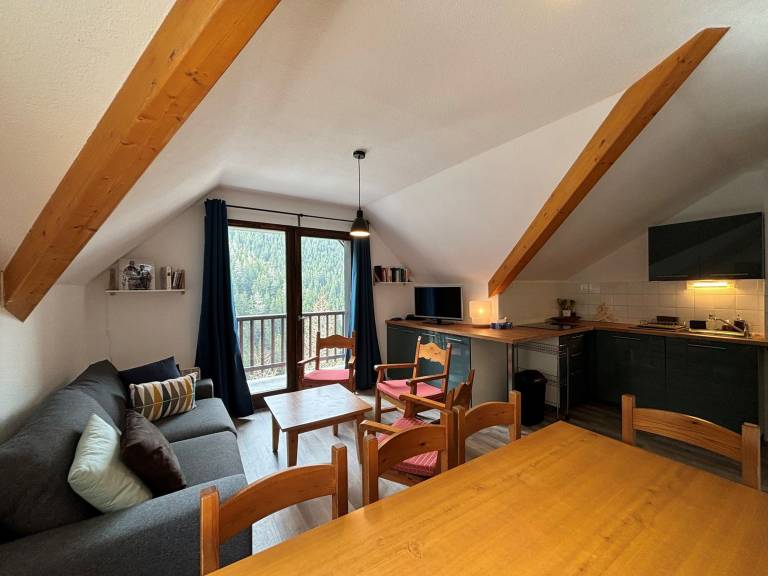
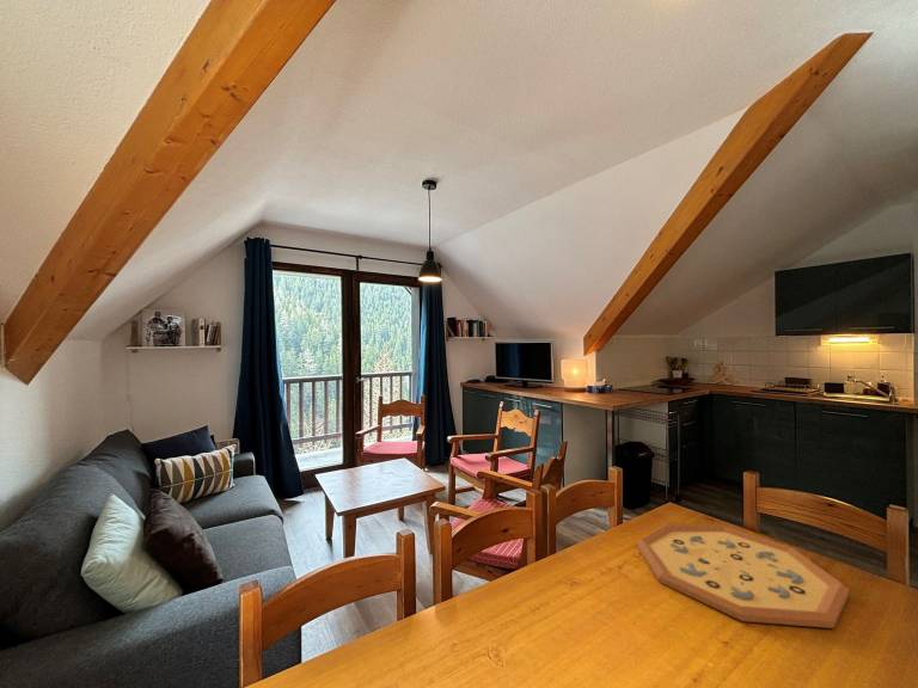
+ decorative tray (730, 563)
